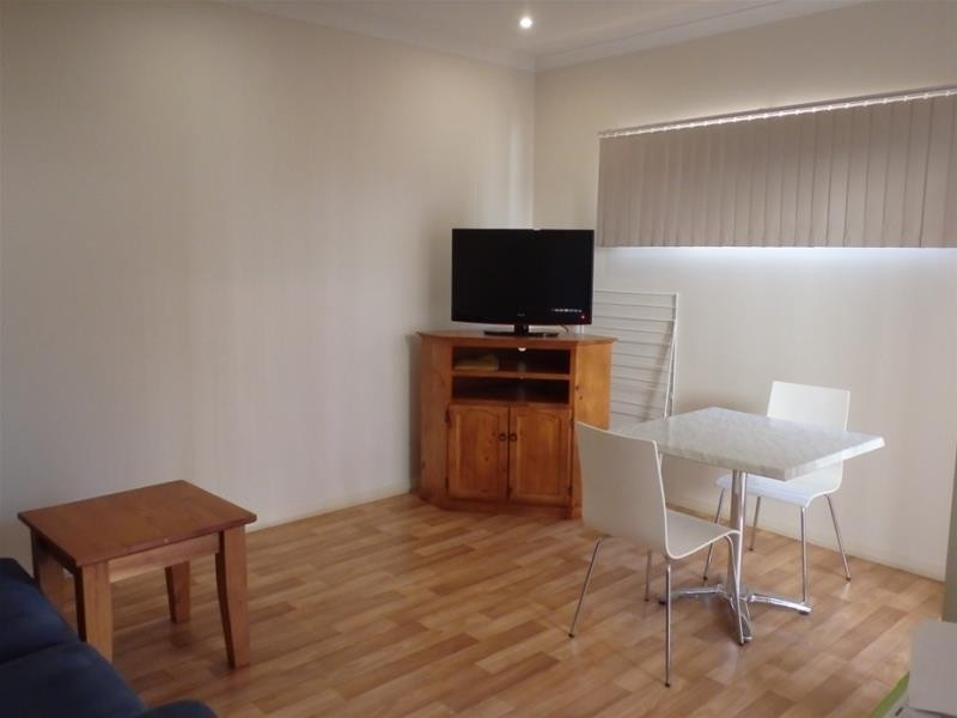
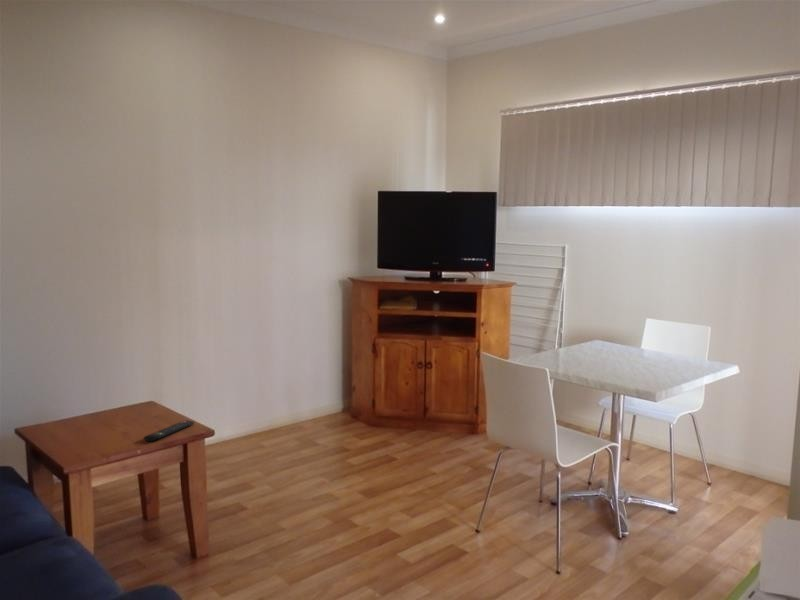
+ remote control (170, 430)
